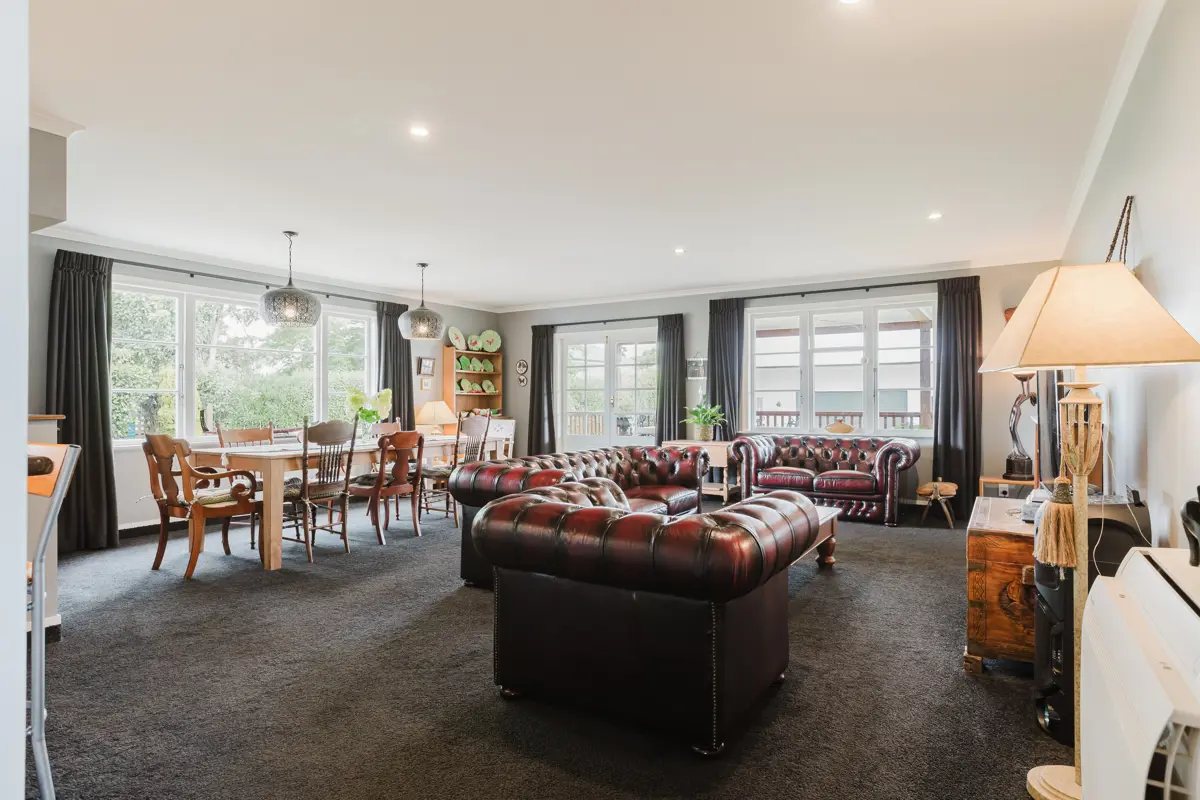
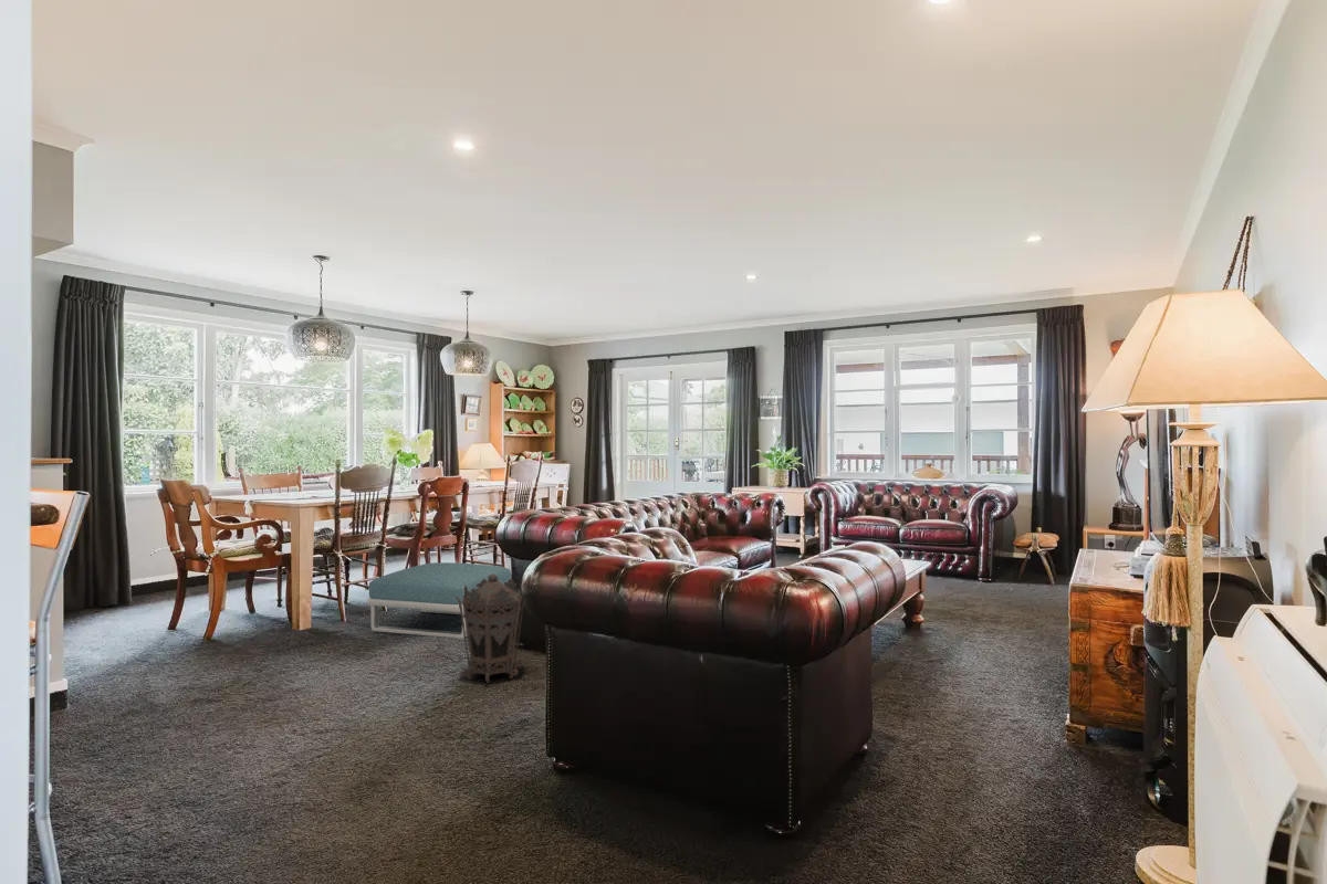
+ footstool (442, 596)
+ lantern (492, 624)
